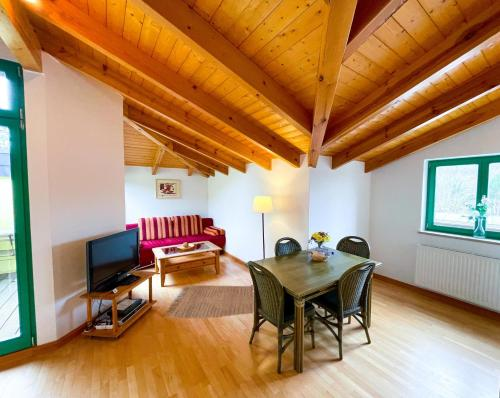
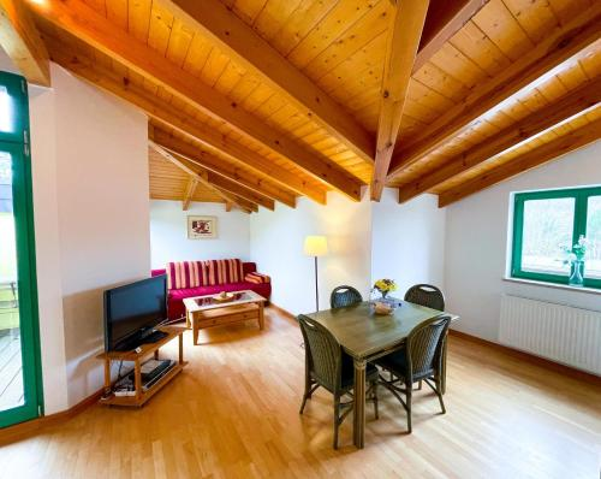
- rug (233, 300)
